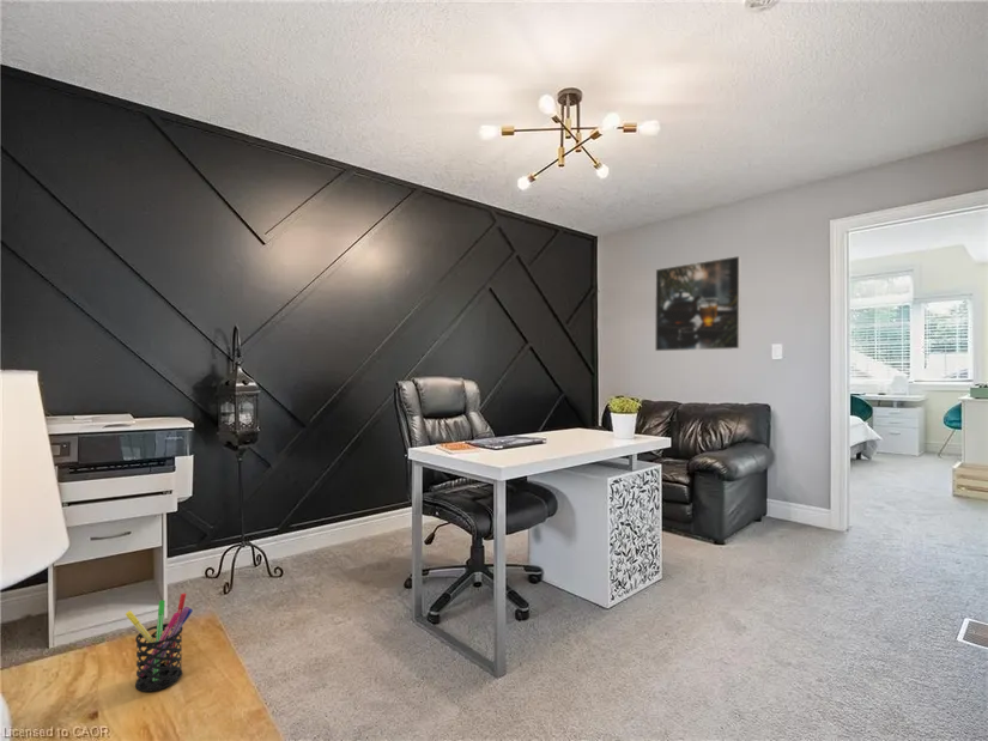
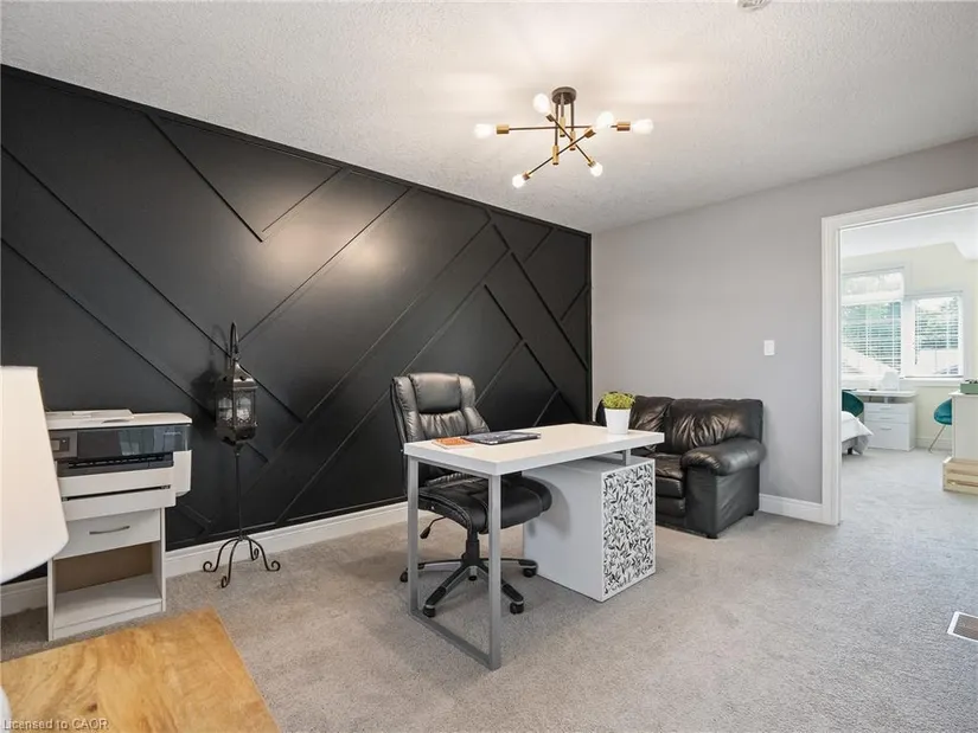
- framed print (695, 306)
- pen holder (162, 636)
